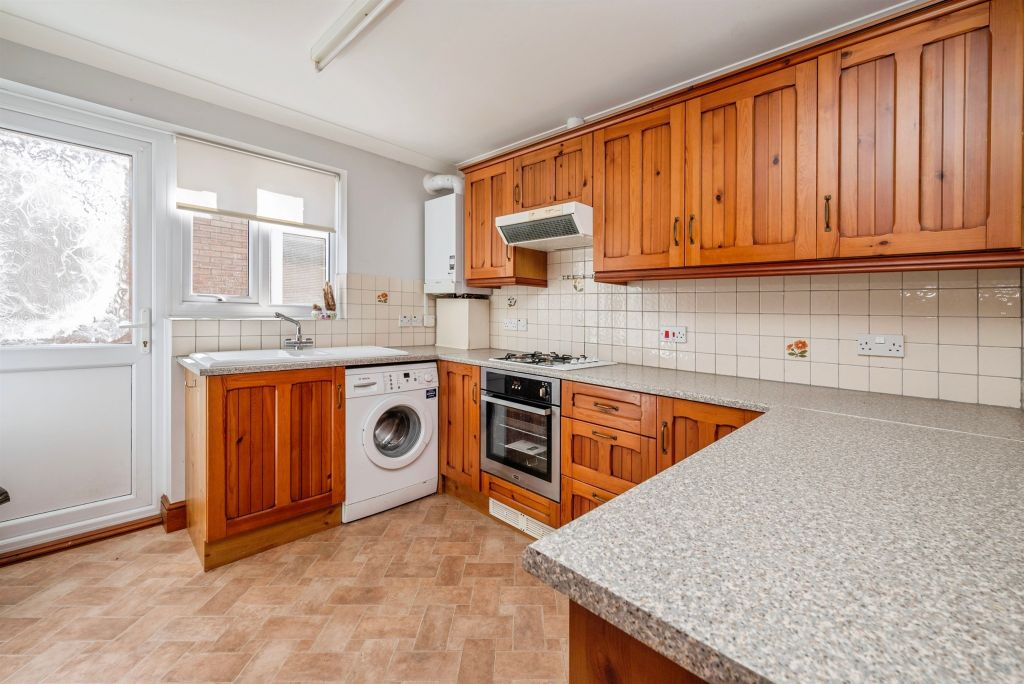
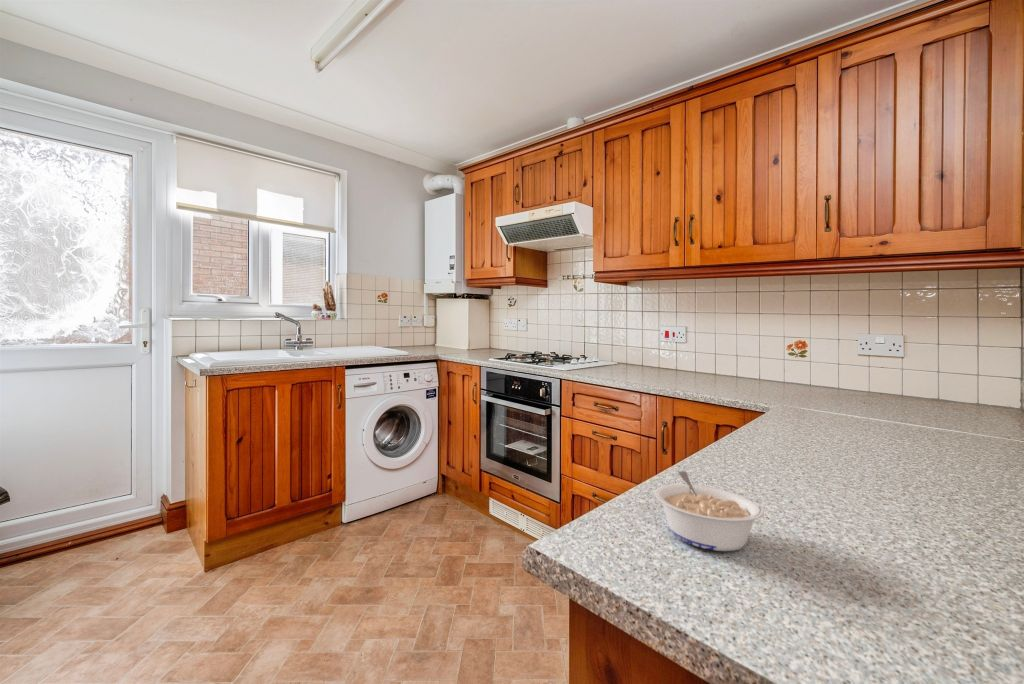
+ legume (702, 512)
